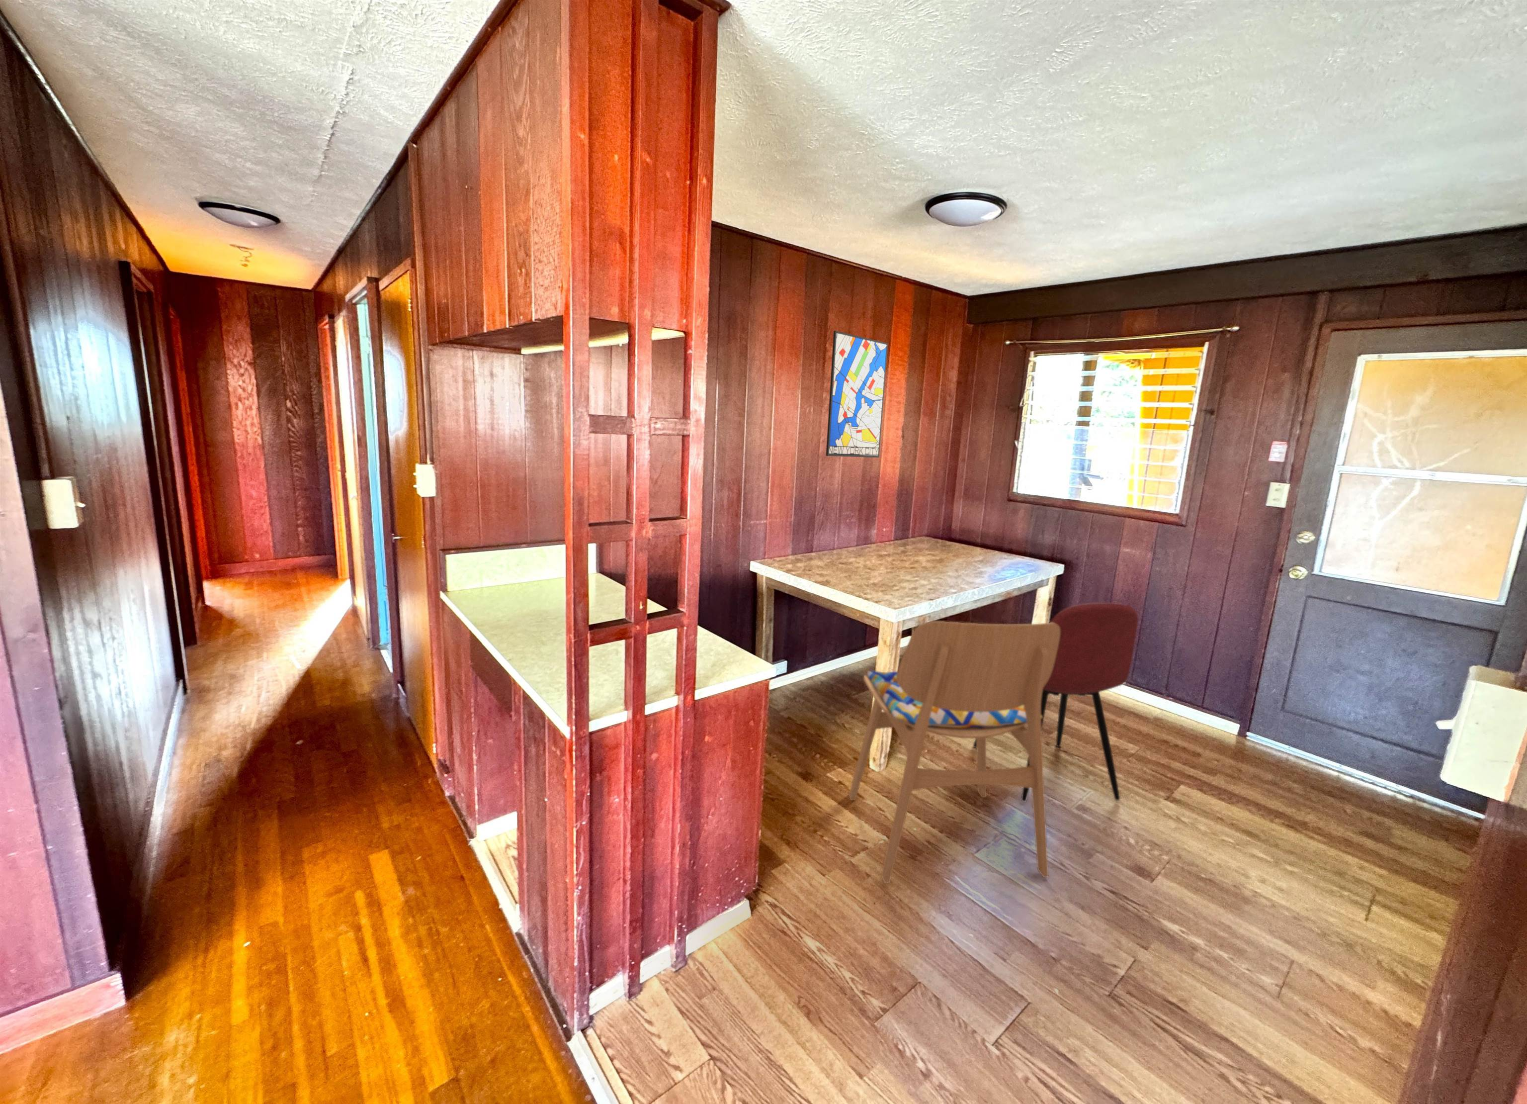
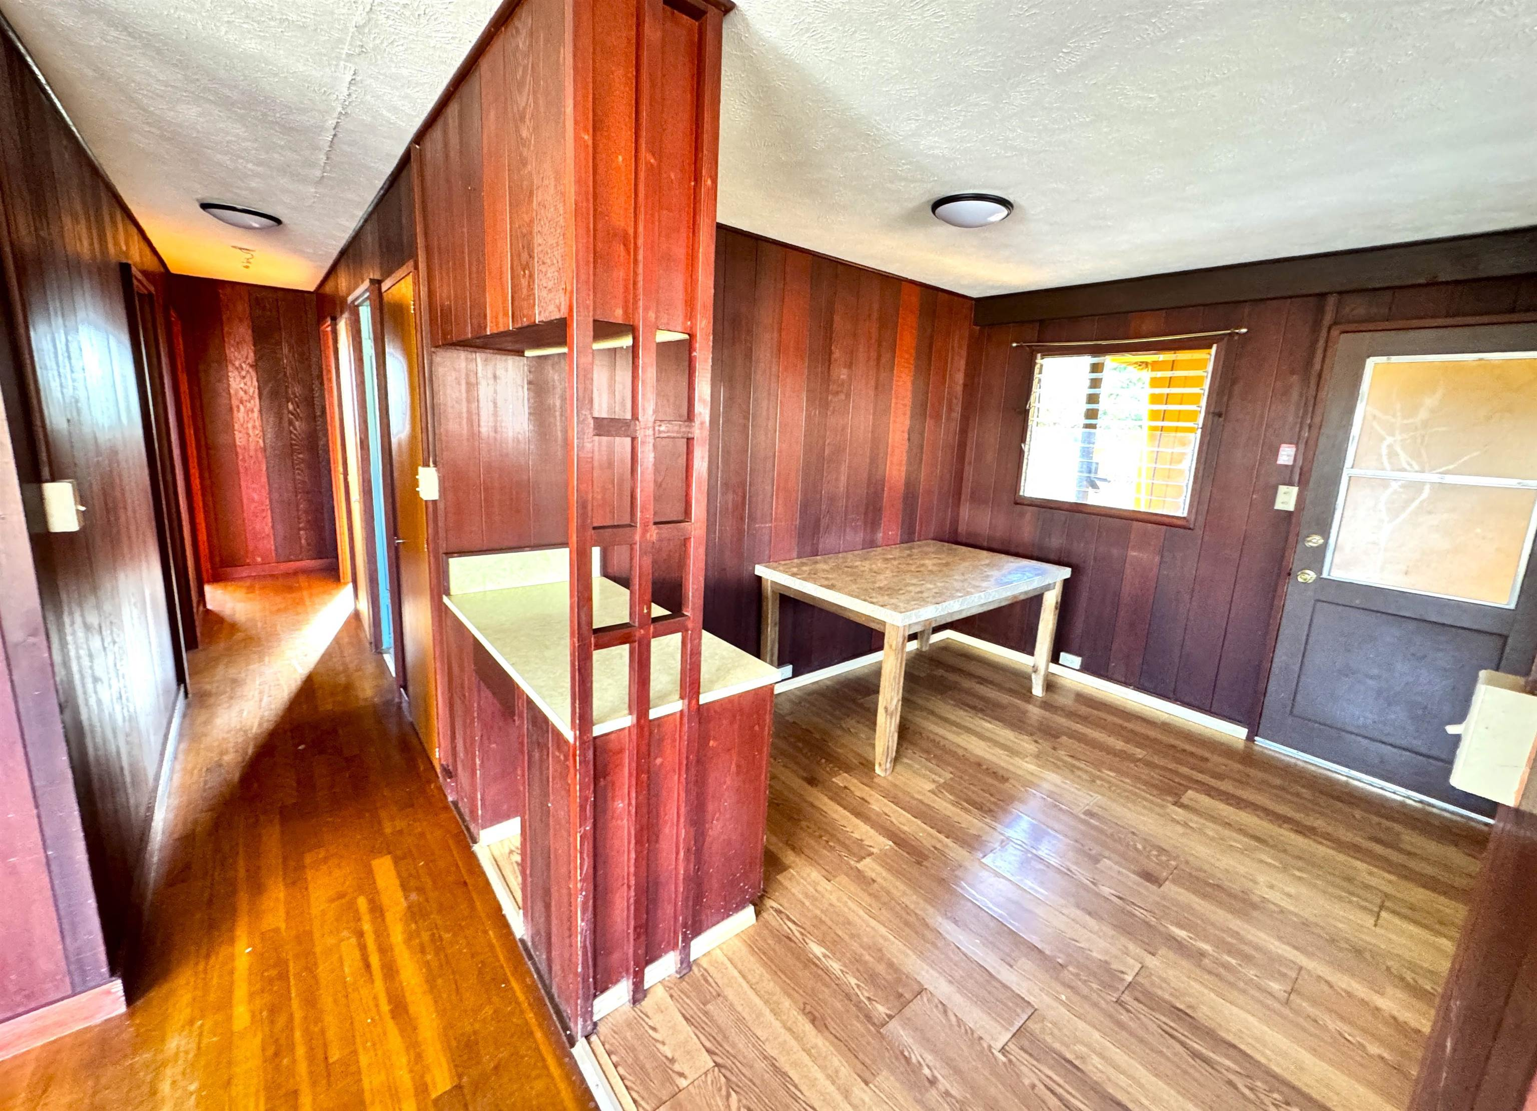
- dining chair (1053, 682)
- wall art (857, 397)
- dining chair (951, 722)
